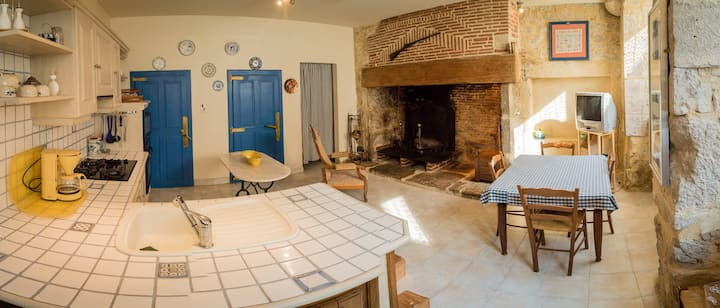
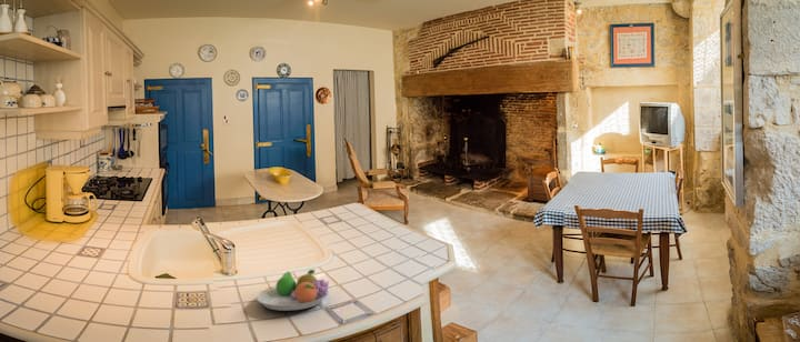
+ fruit bowl (293, 286)
